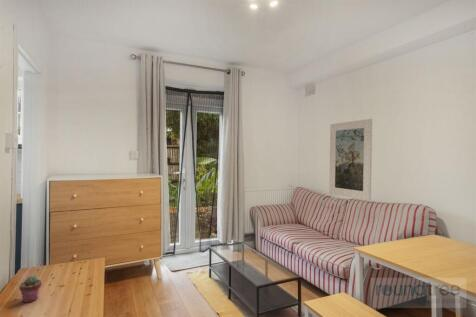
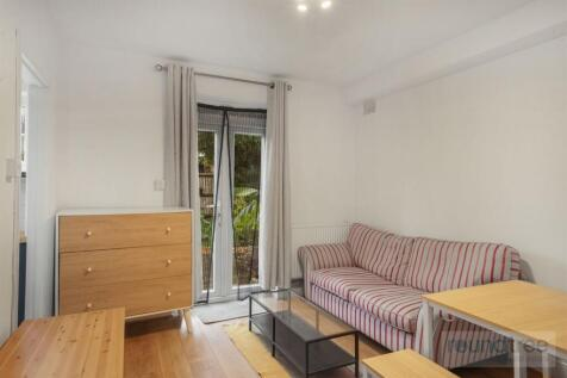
- potted succulent (30, 287)
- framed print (349, 159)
